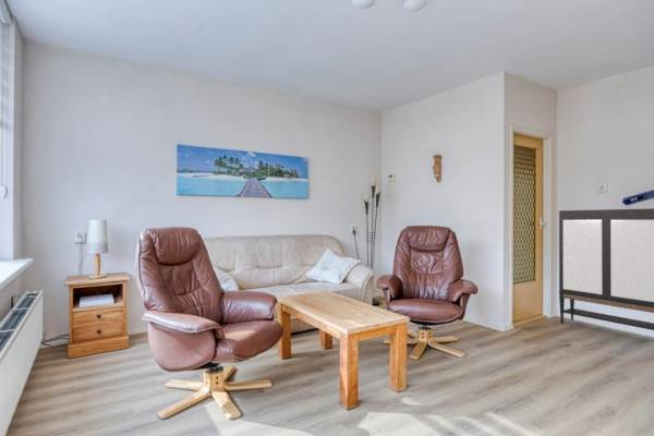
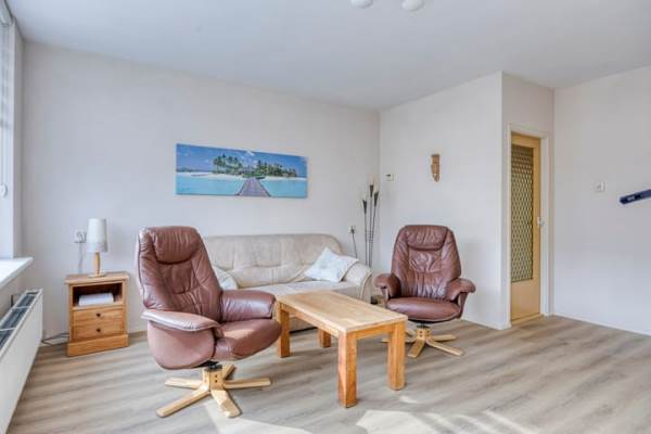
- storage cabinet (611, 270)
